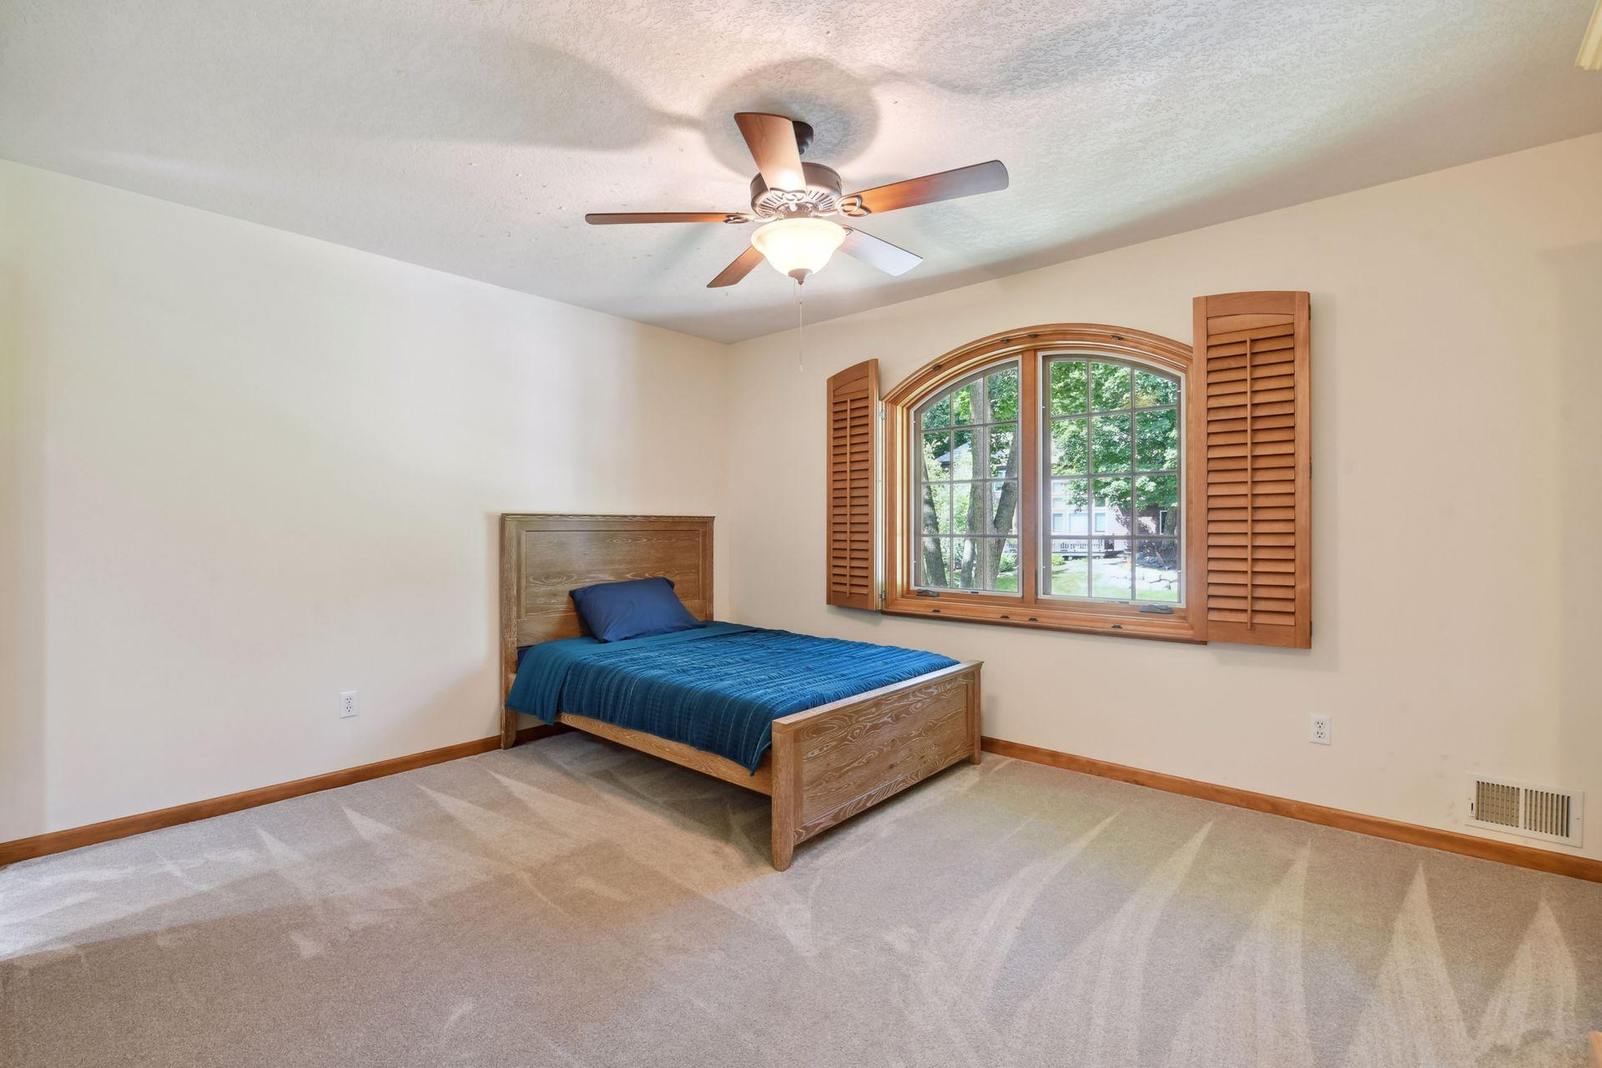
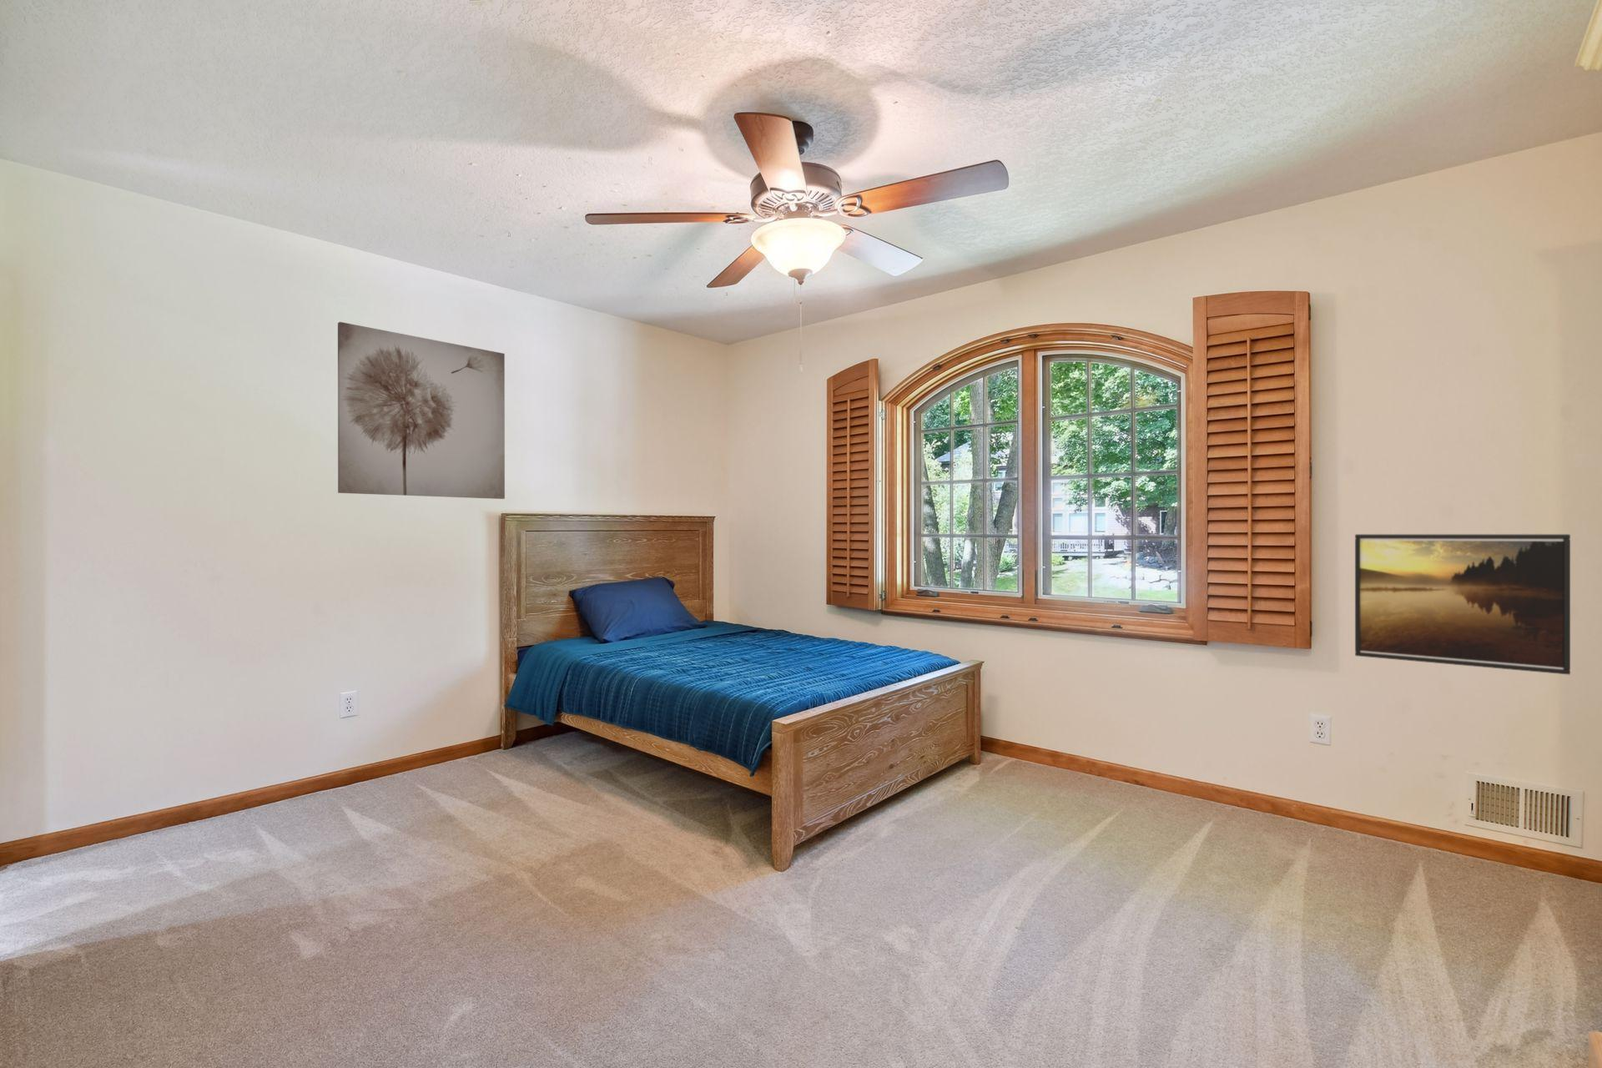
+ wall art (427, 417)
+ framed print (1454, 600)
